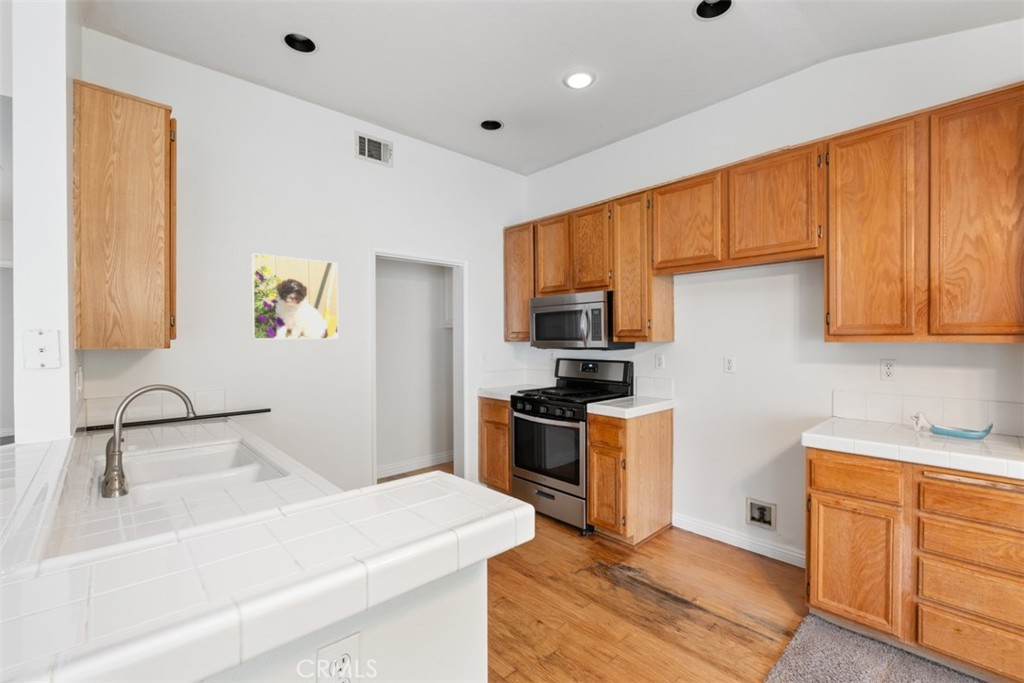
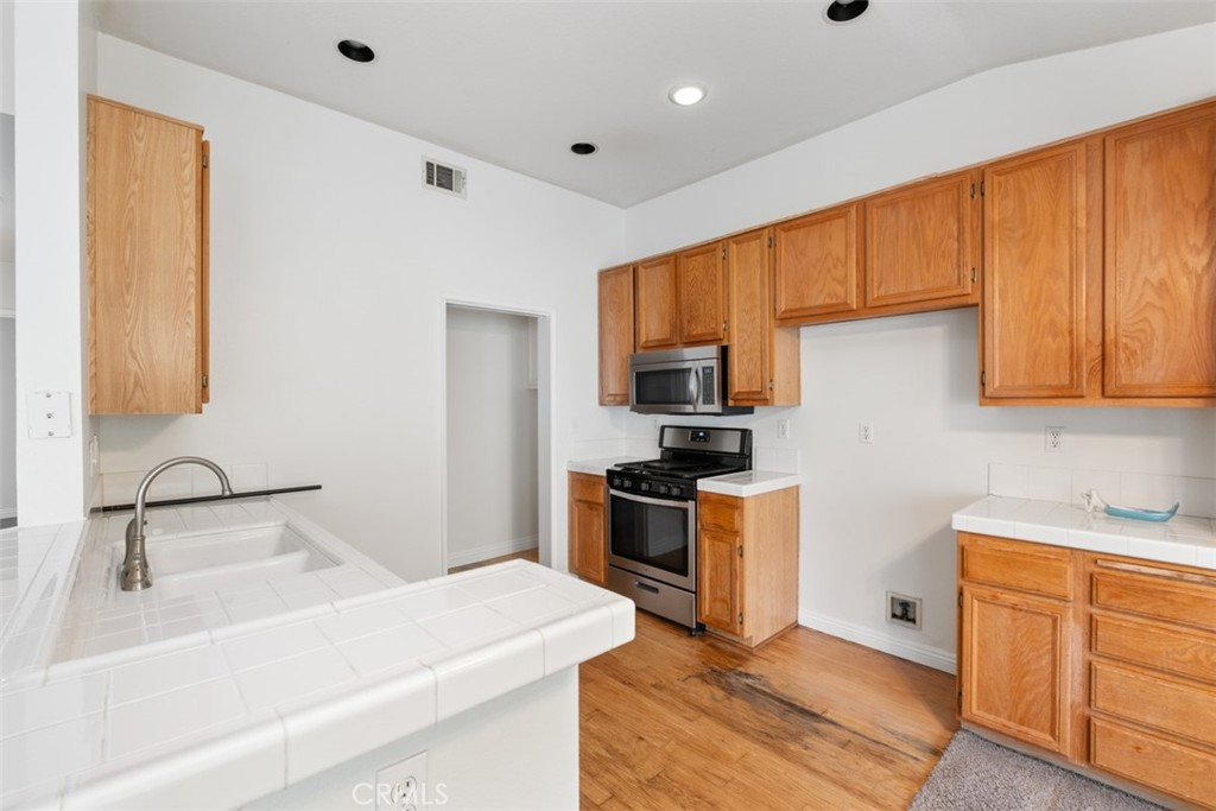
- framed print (297, 298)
